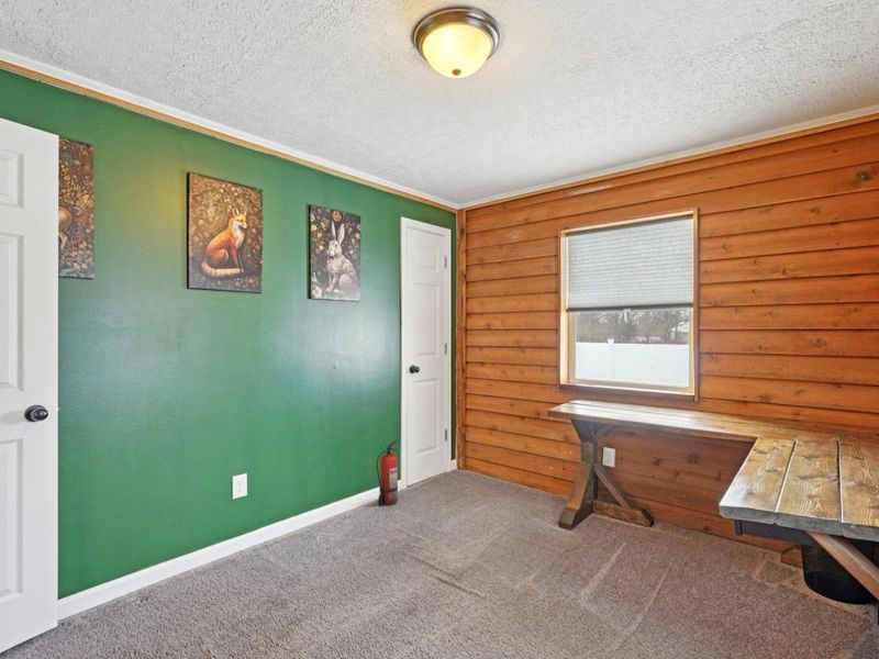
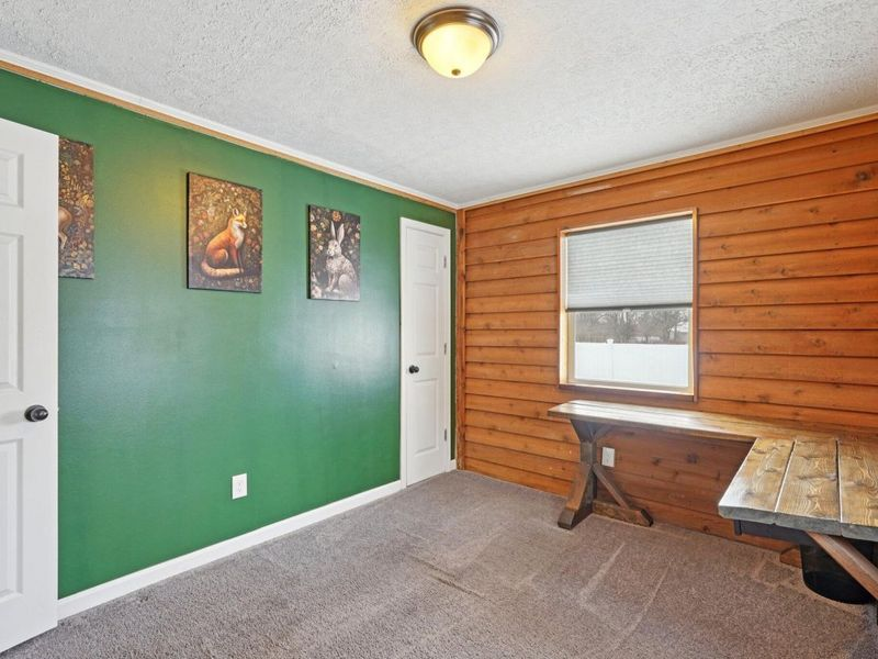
- fire extinguisher (387, 472)
